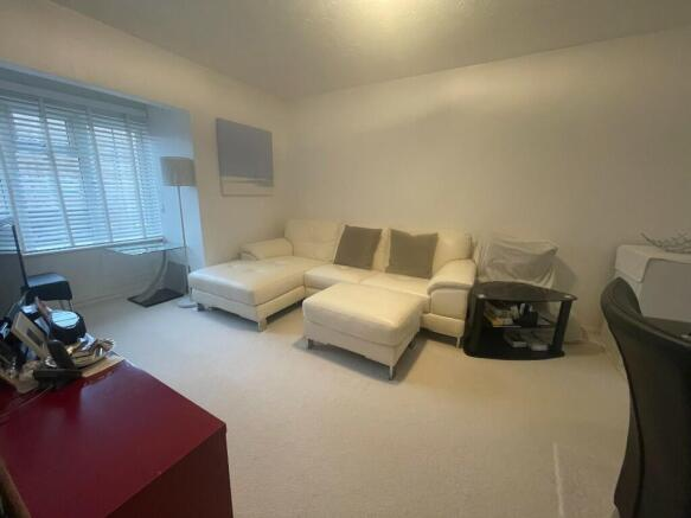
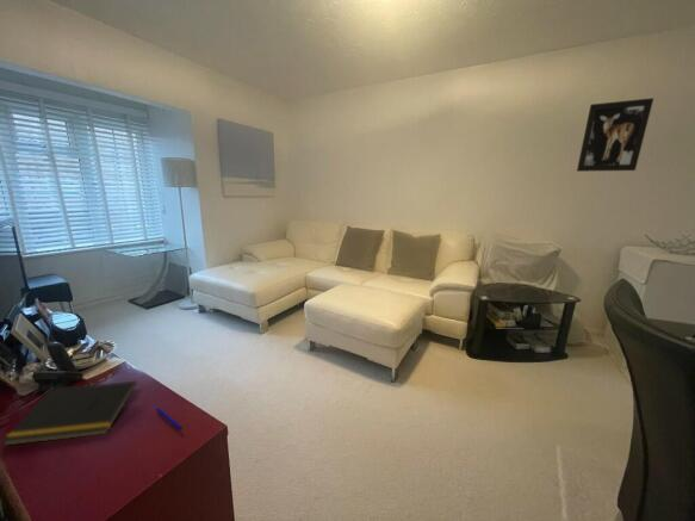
+ wall art (612, 137)
+ notepad (76, 409)
+ pen (167, 416)
